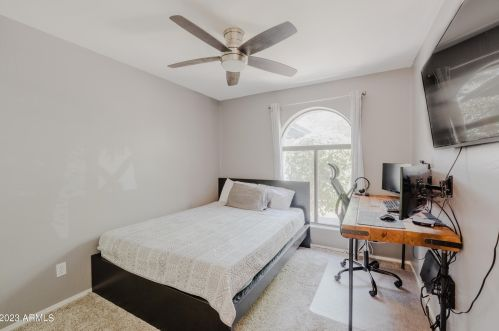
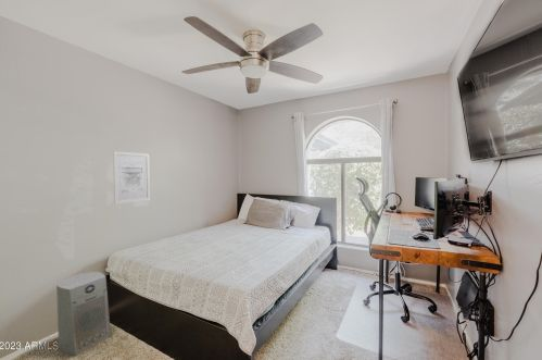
+ fan (81, 309)
+ wall art (133, 177)
